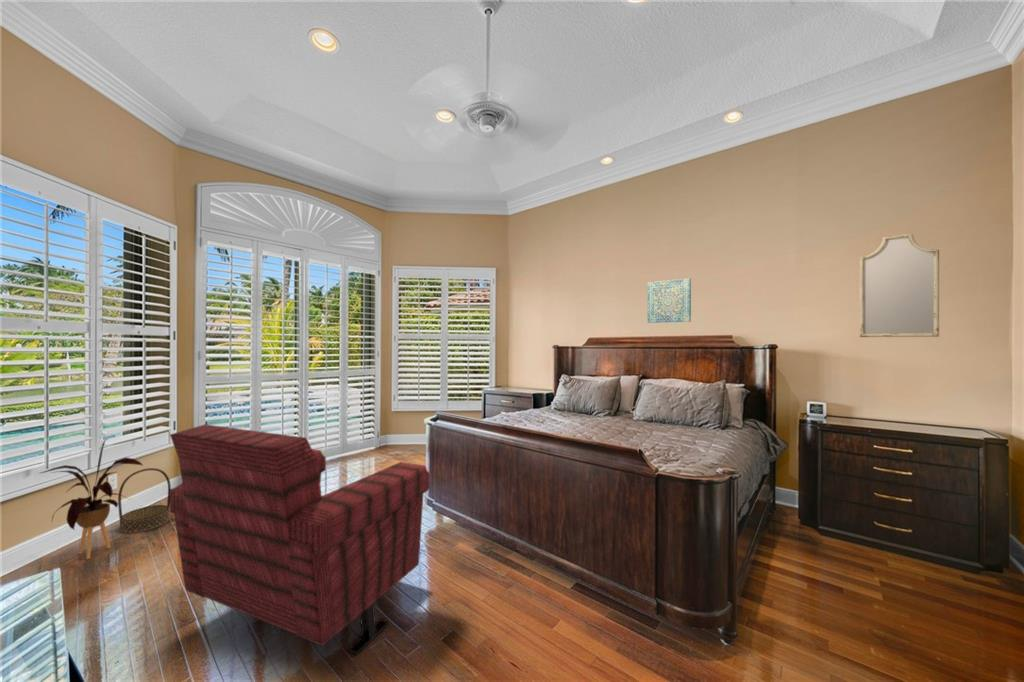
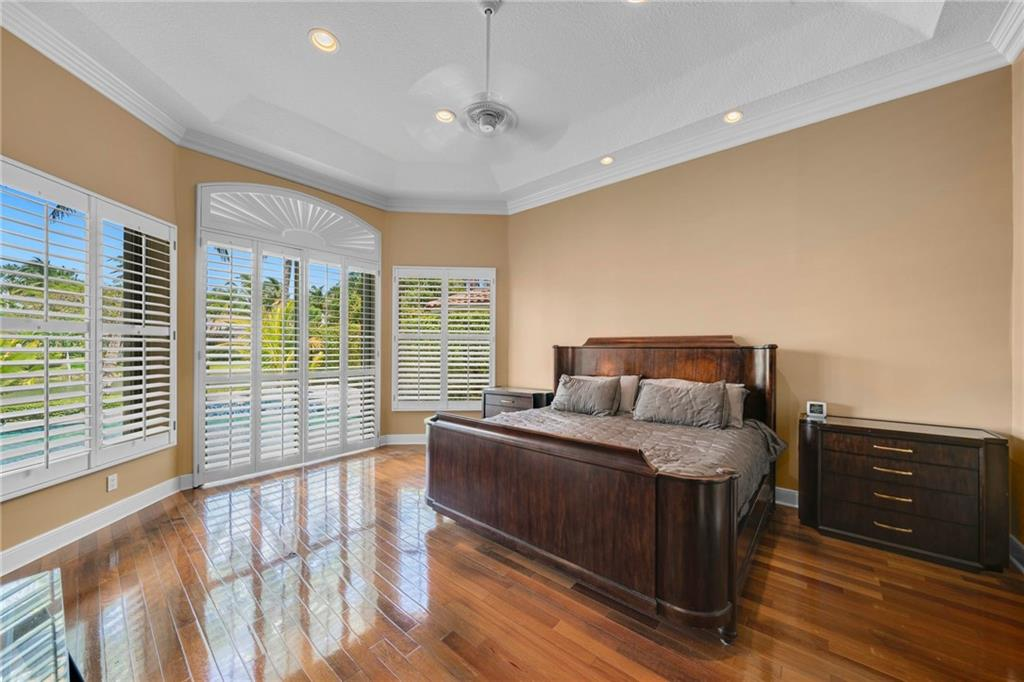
- house plant (90, 497)
- armchair (312, 517)
- wall art (668, 301)
- basket (148, 506)
- home mirror (897, 286)
